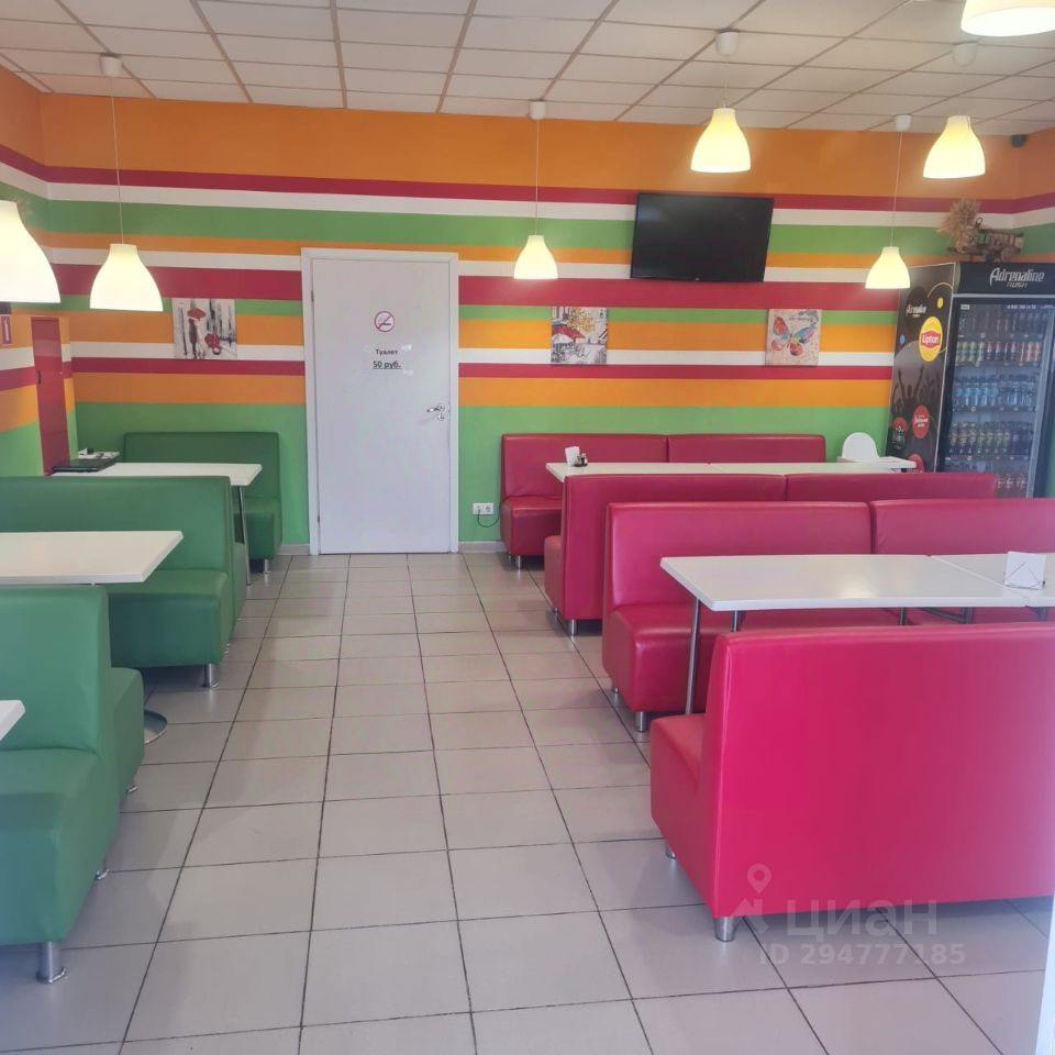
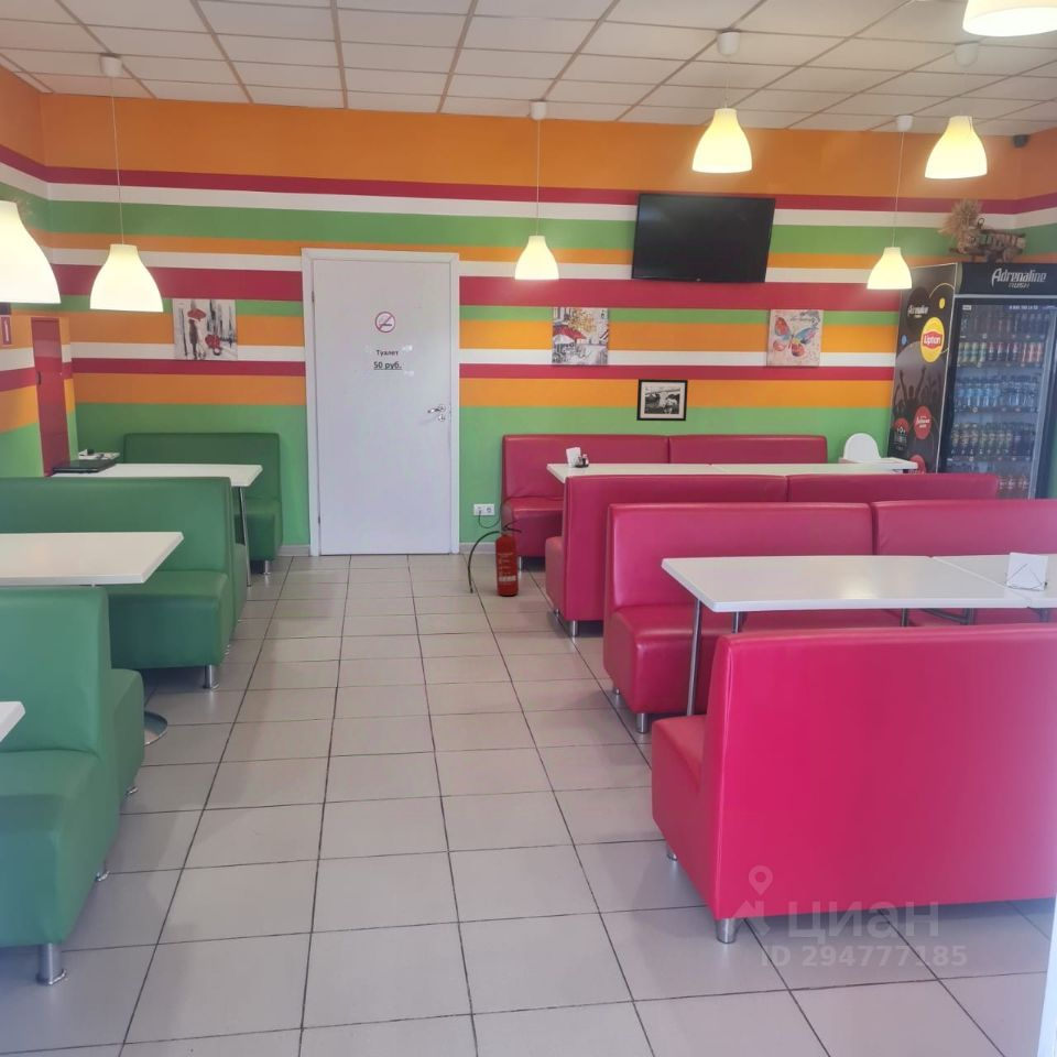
+ fire extinguisher (495, 556)
+ picture frame (662, 400)
